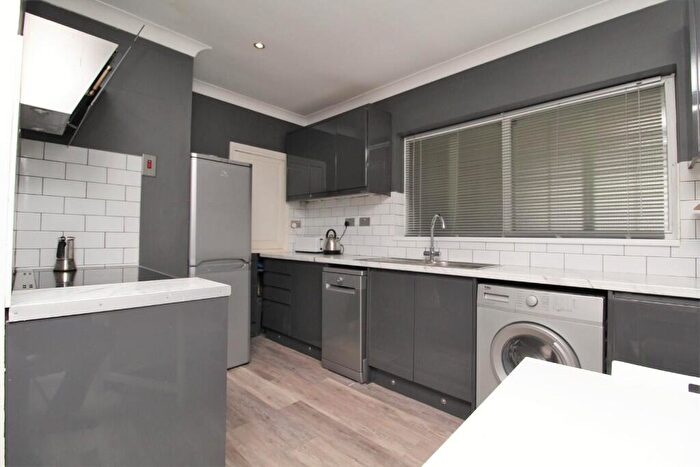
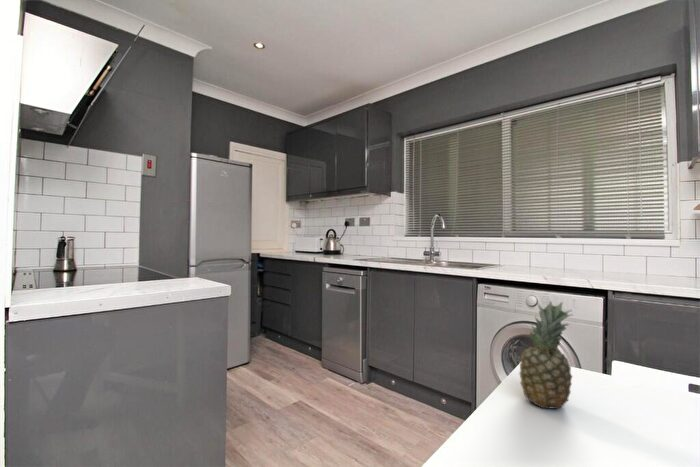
+ fruit (545, 350)
